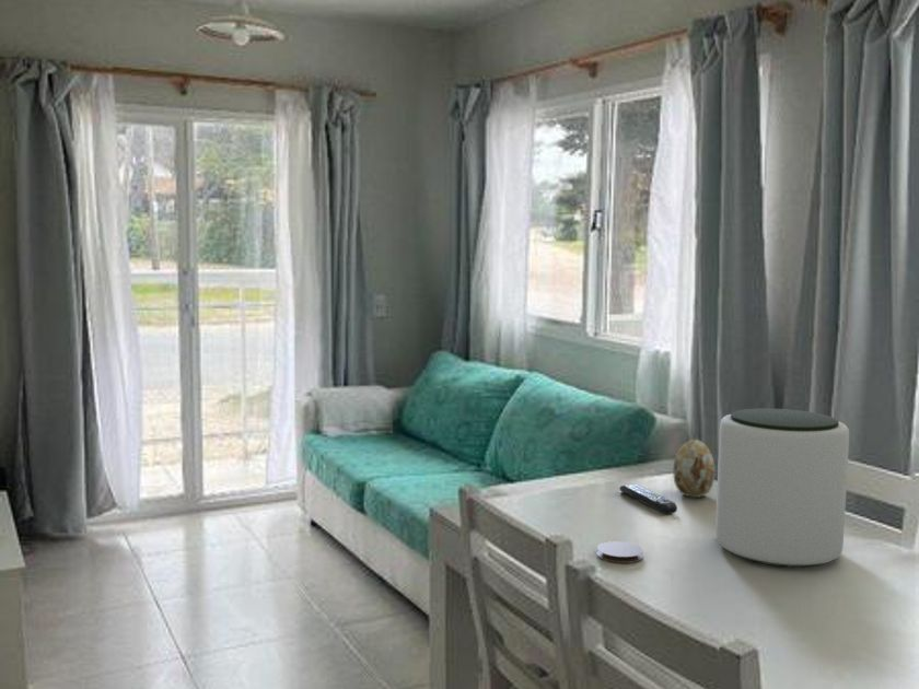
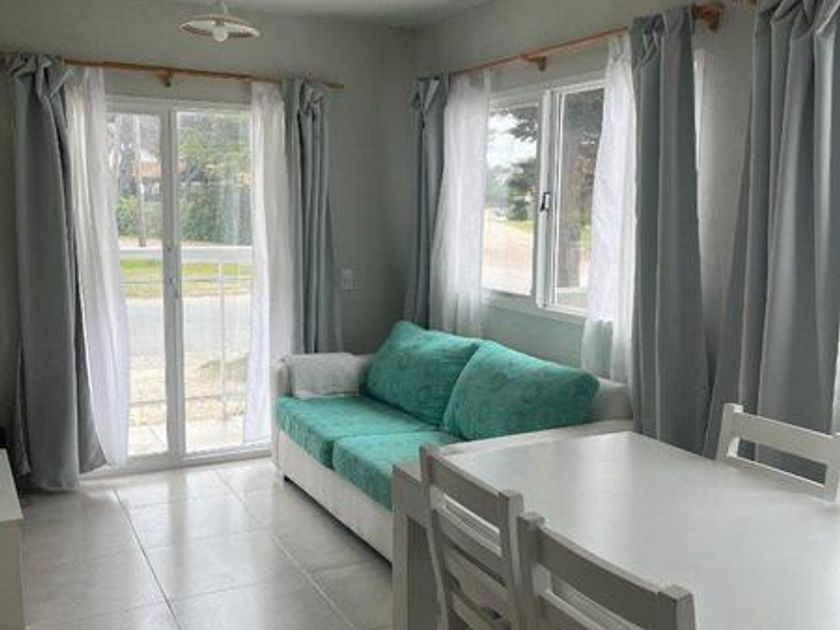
- decorative egg (694, 467)
- remote control (647, 498)
- coaster (619, 551)
- plant pot (780, 483)
